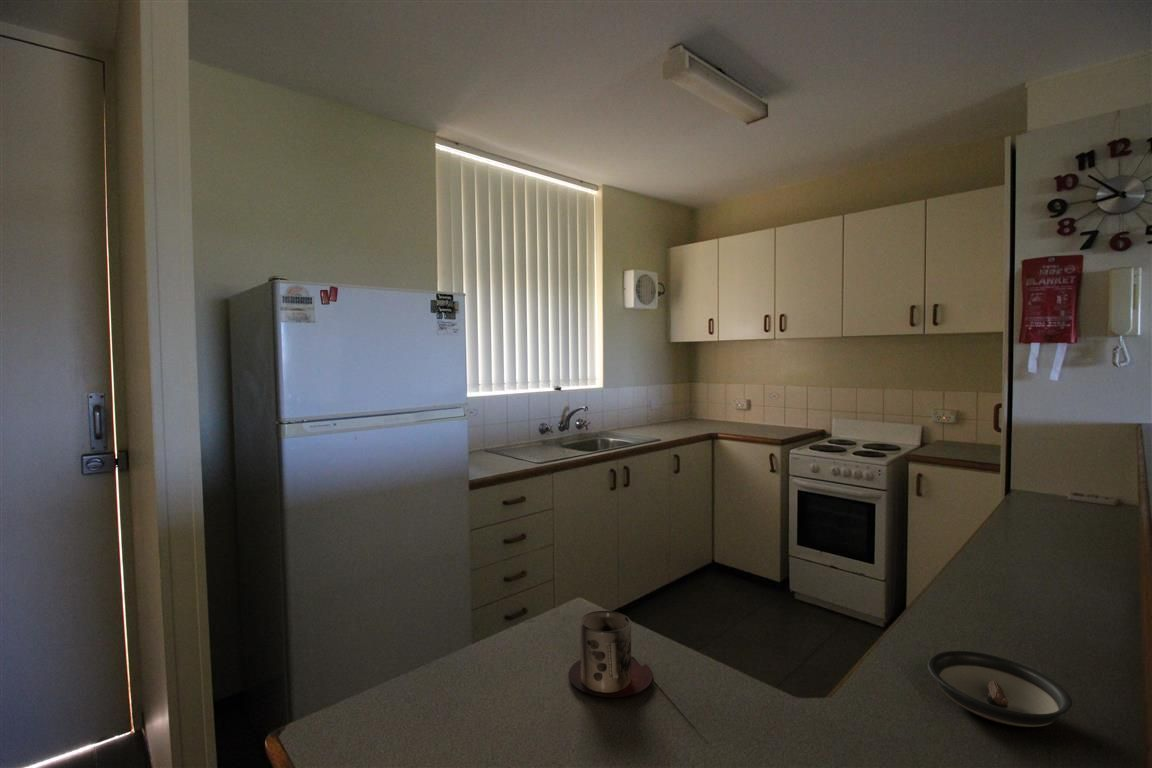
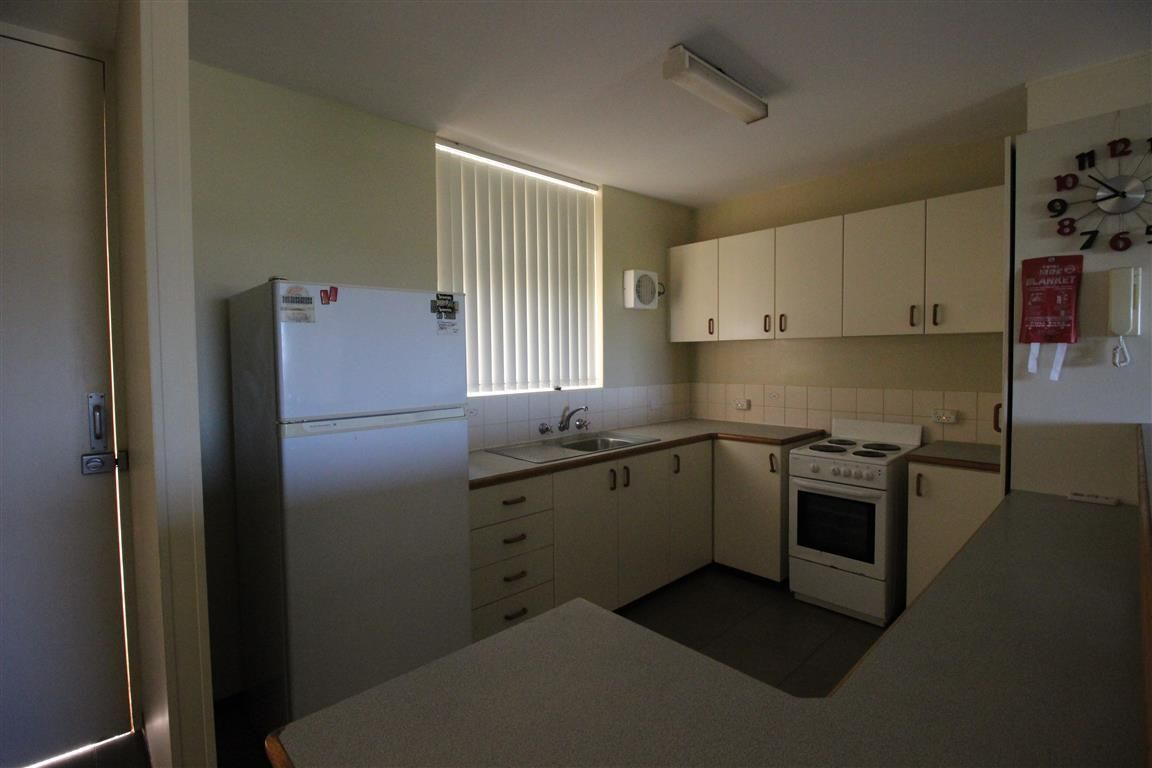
- mug (610, 645)
- saucer (994, 692)
